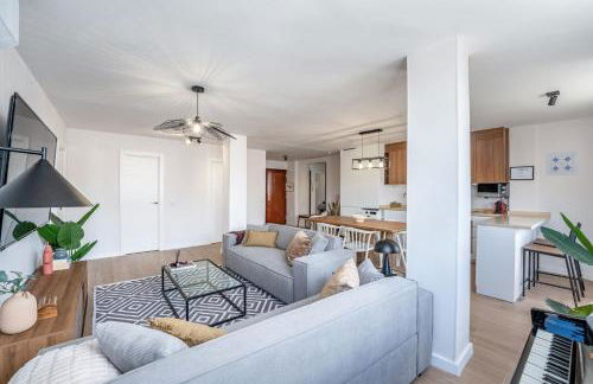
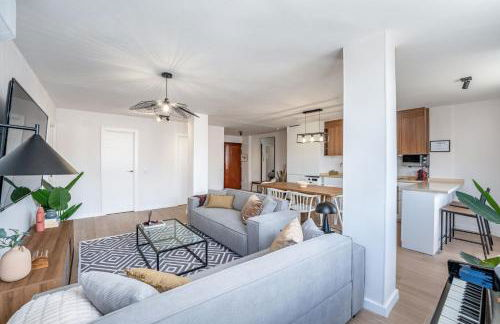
- wall art (561, 164)
